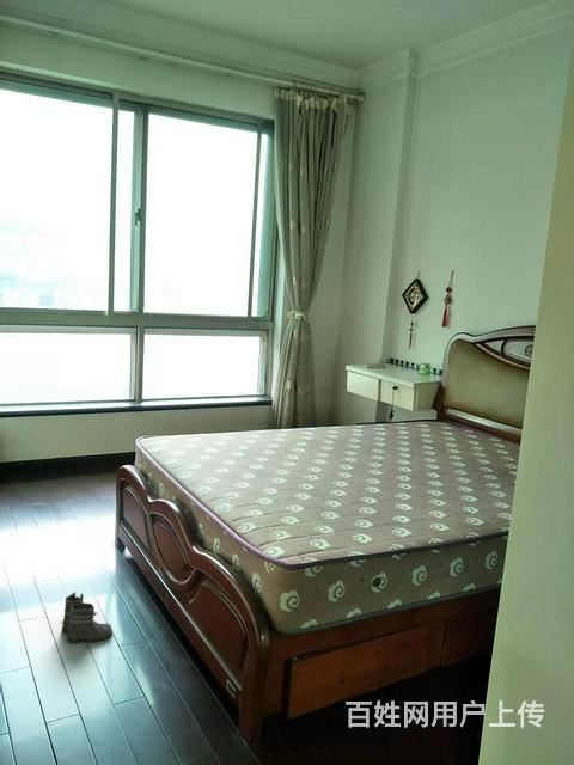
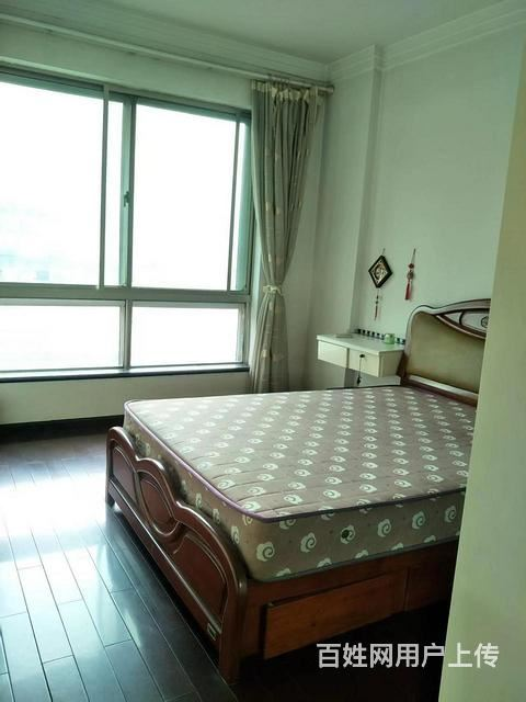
- boots (85, 614)
